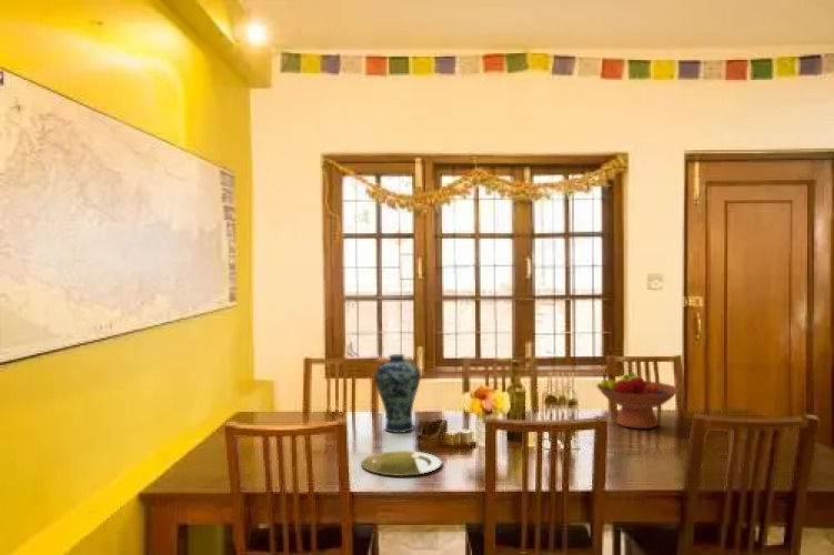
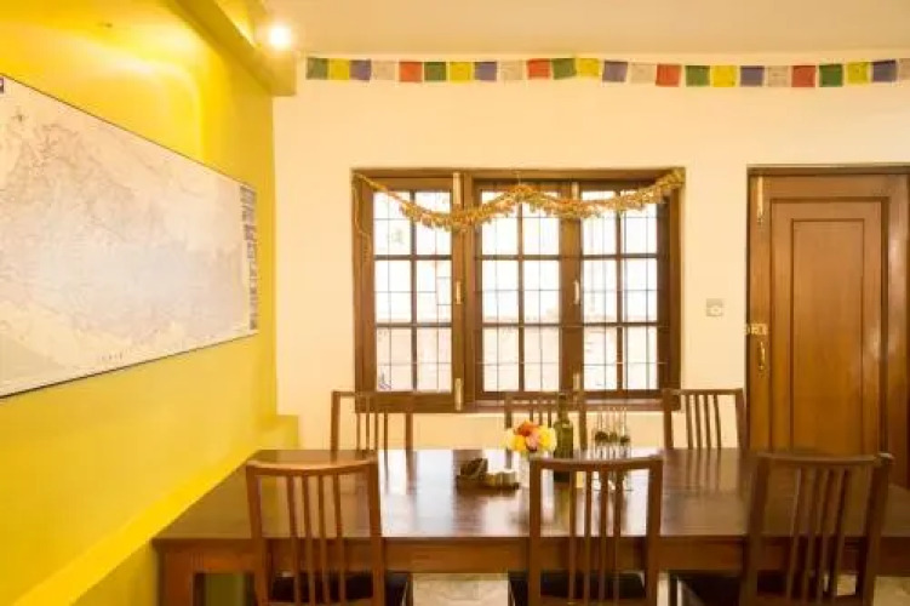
- plate (401, 463)
- vase (398, 391)
- fruit bowl (636, 398)
